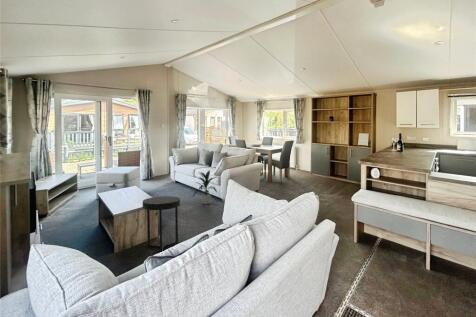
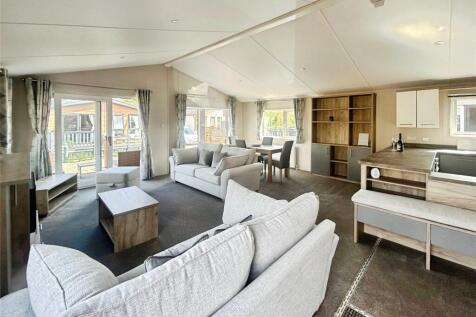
- indoor plant (205, 186)
- side table (161, 223)
